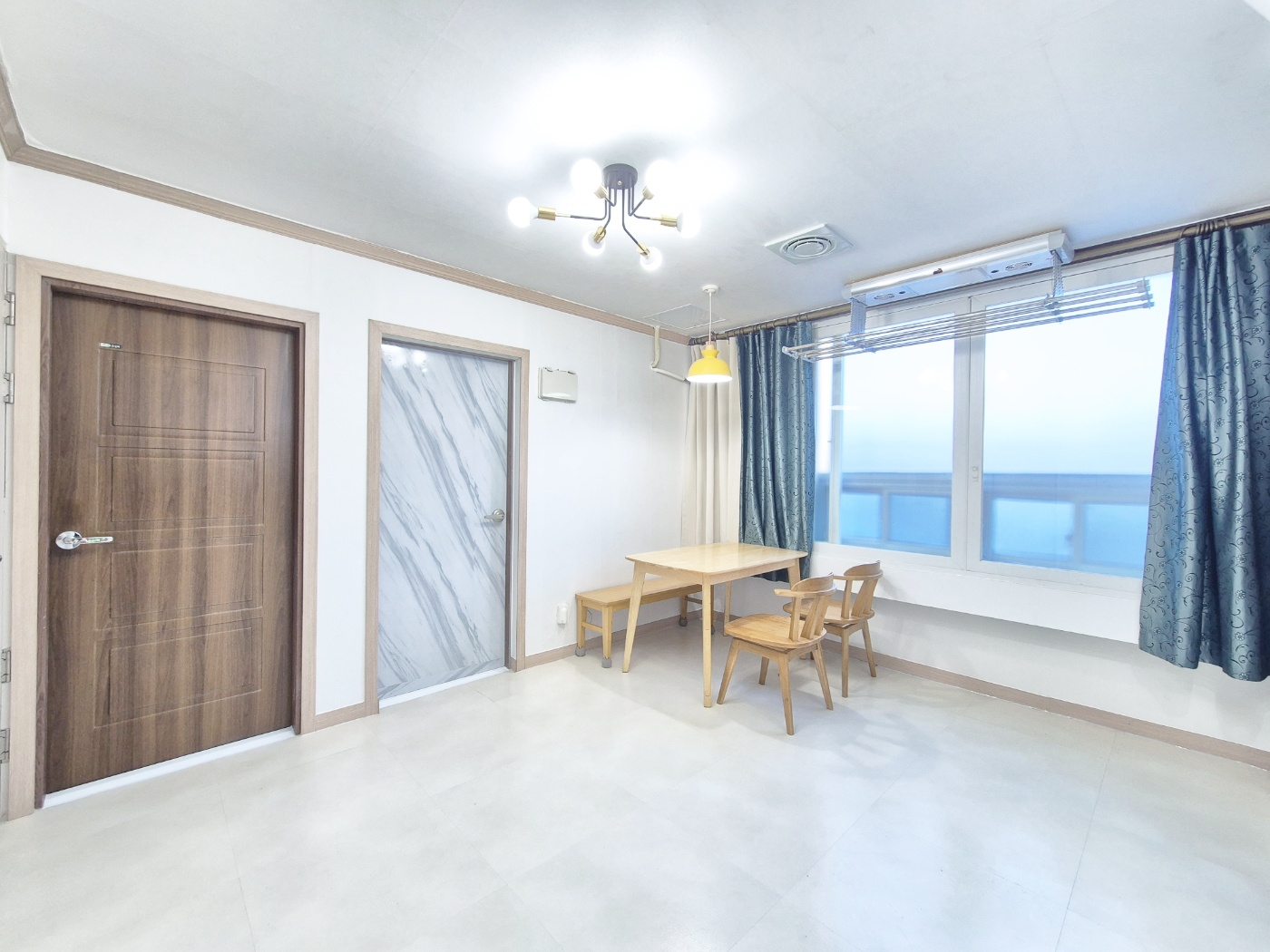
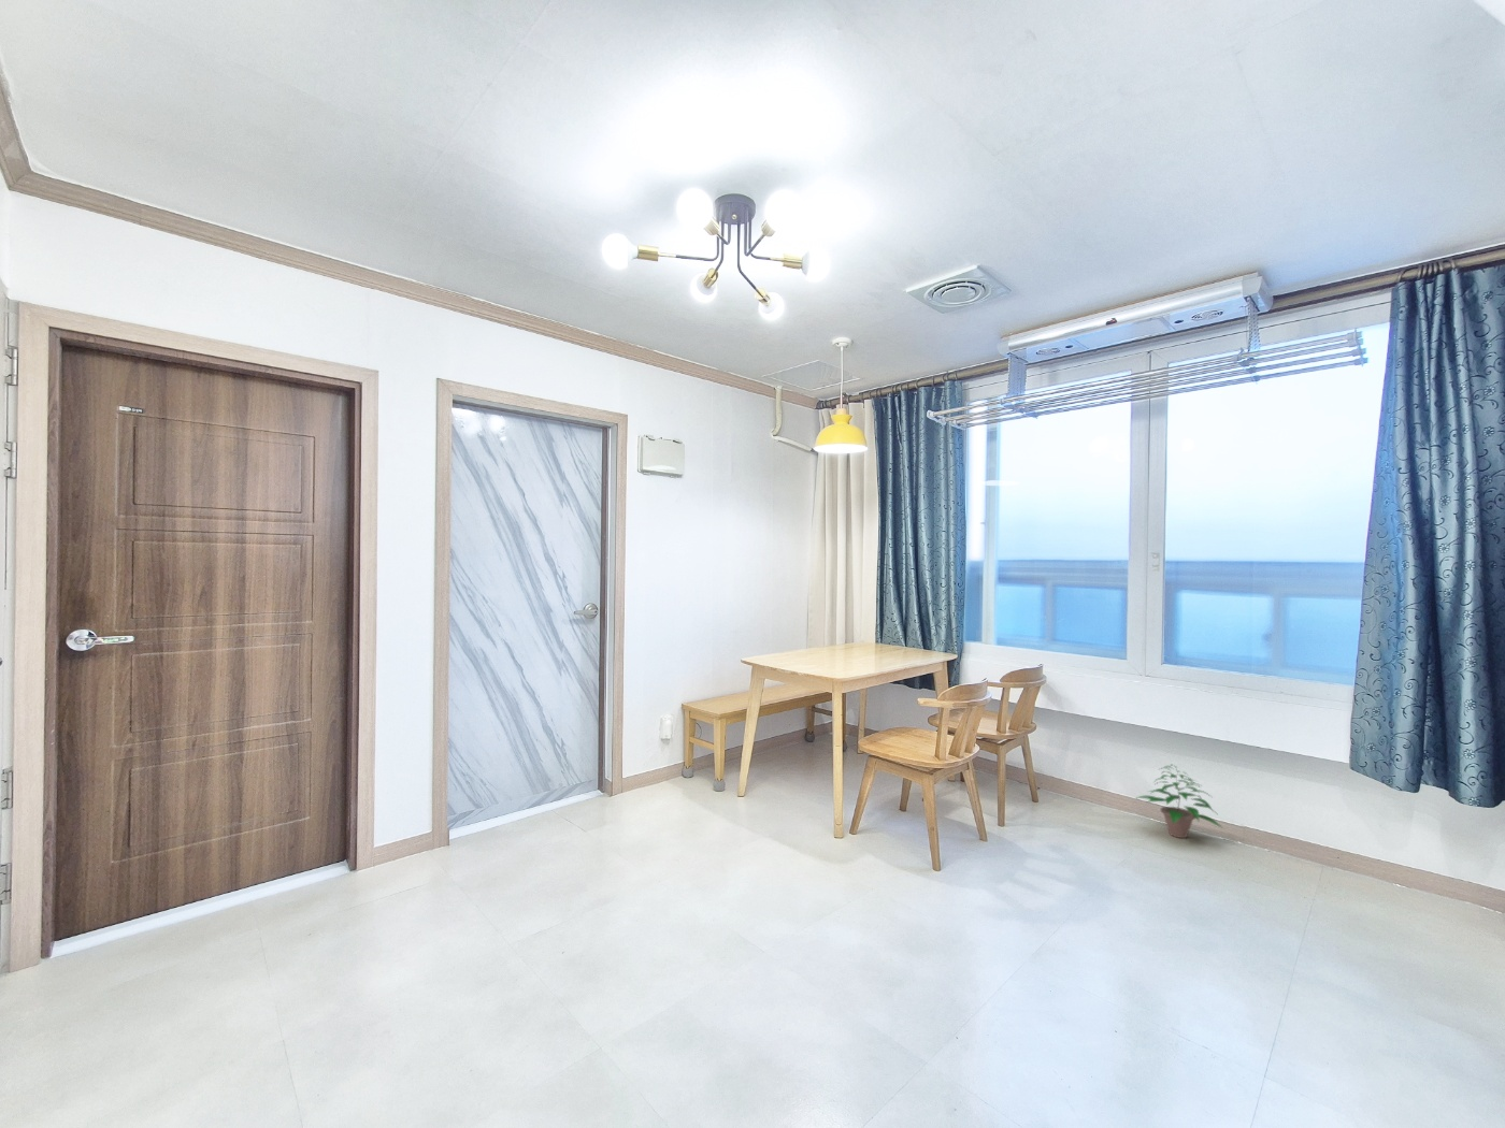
+ potted plant (1178, 801)
